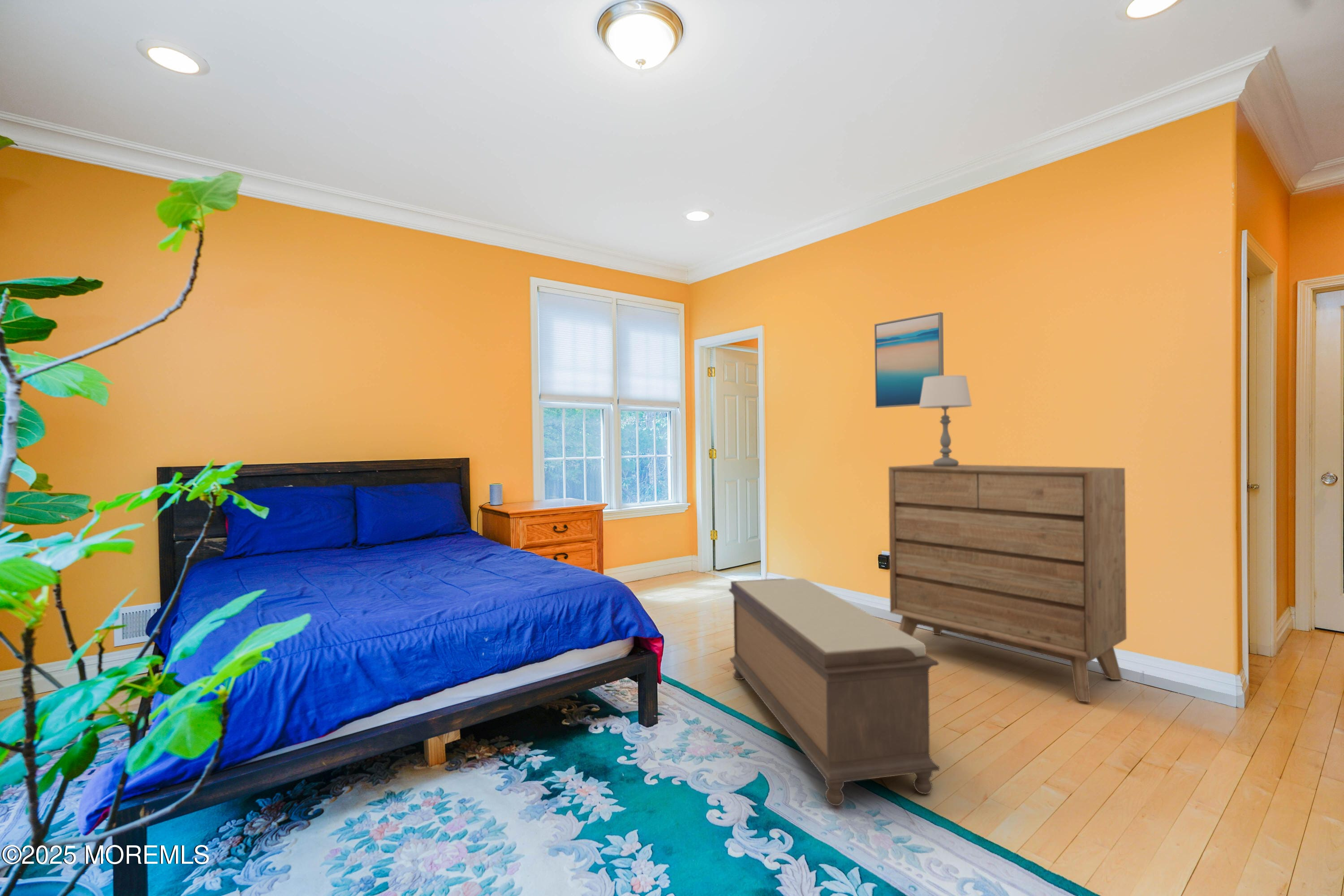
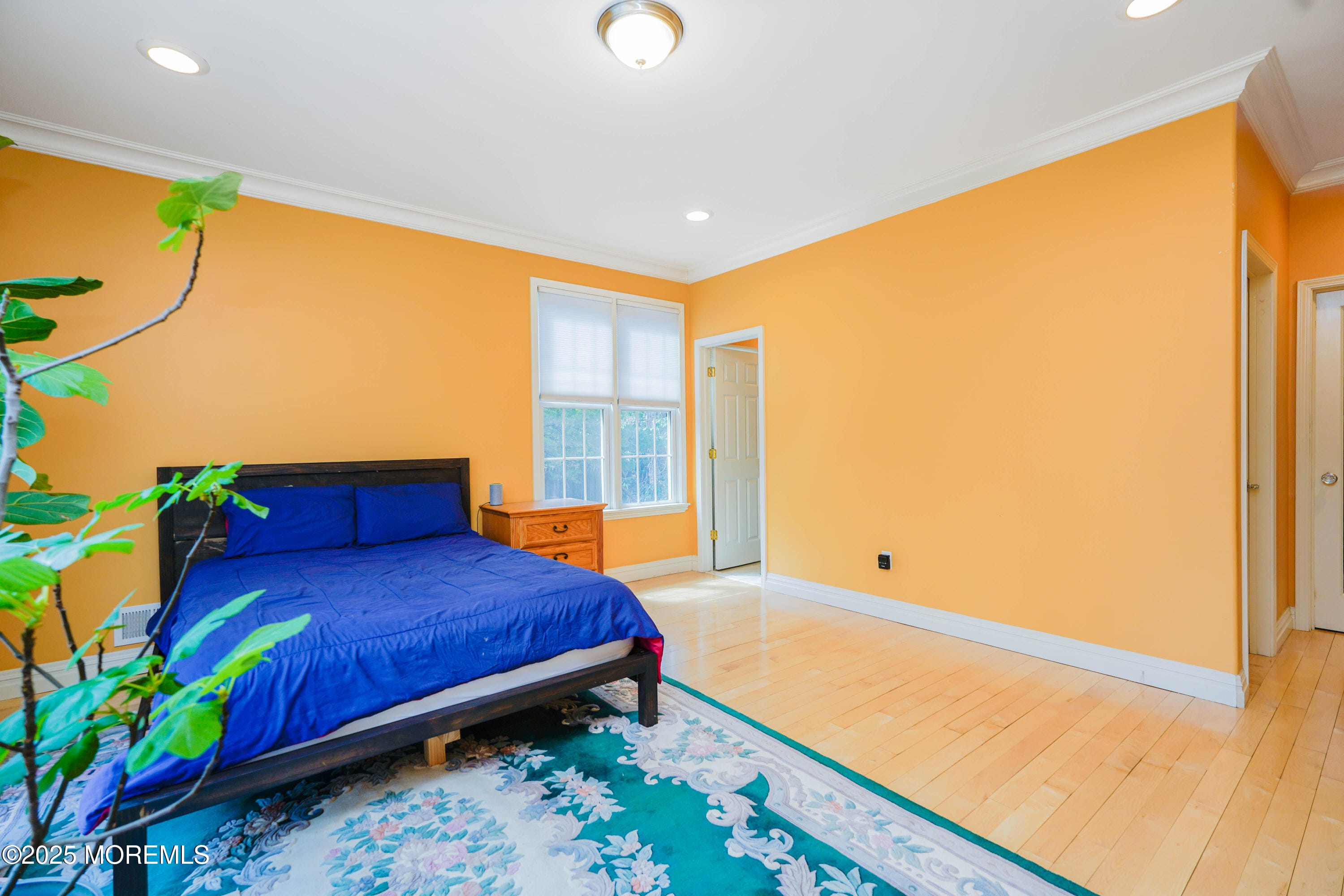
- wall art (908, 362)
- table lamp (945, 421)
- dresser (998, 564)
- bench (812, 665)
